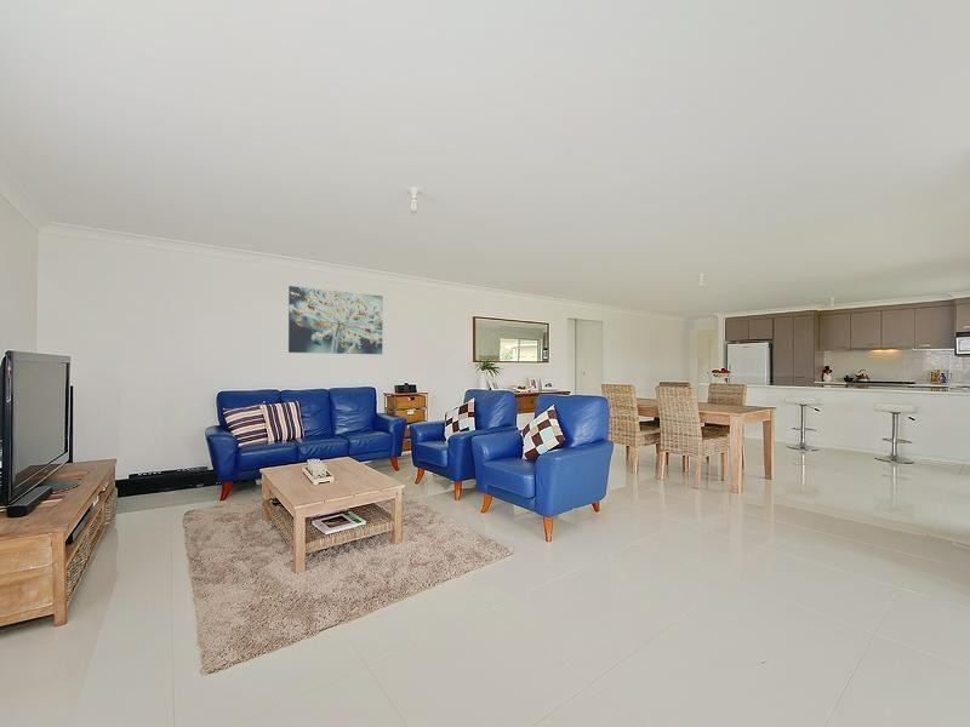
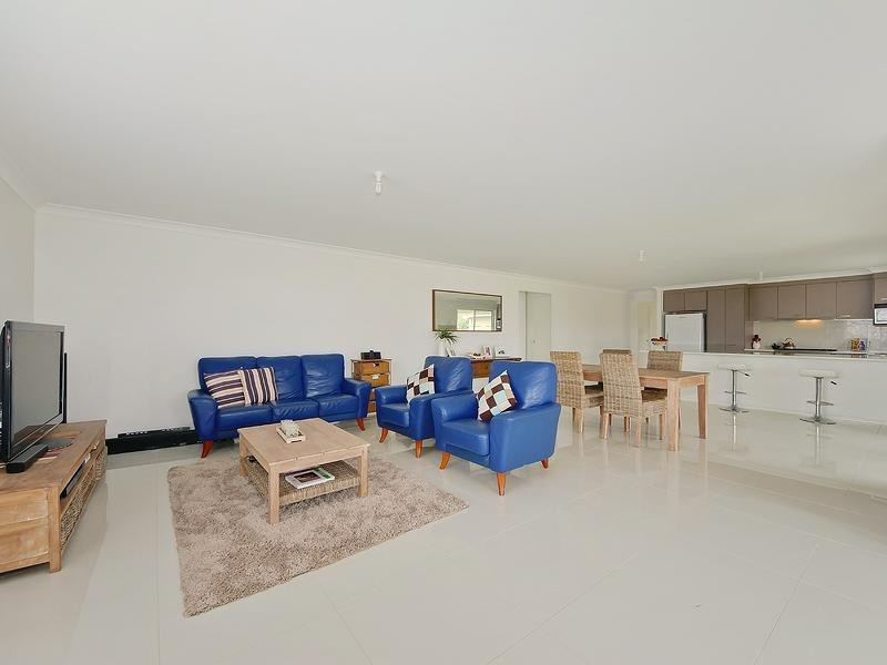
- wall art (338, 322)
